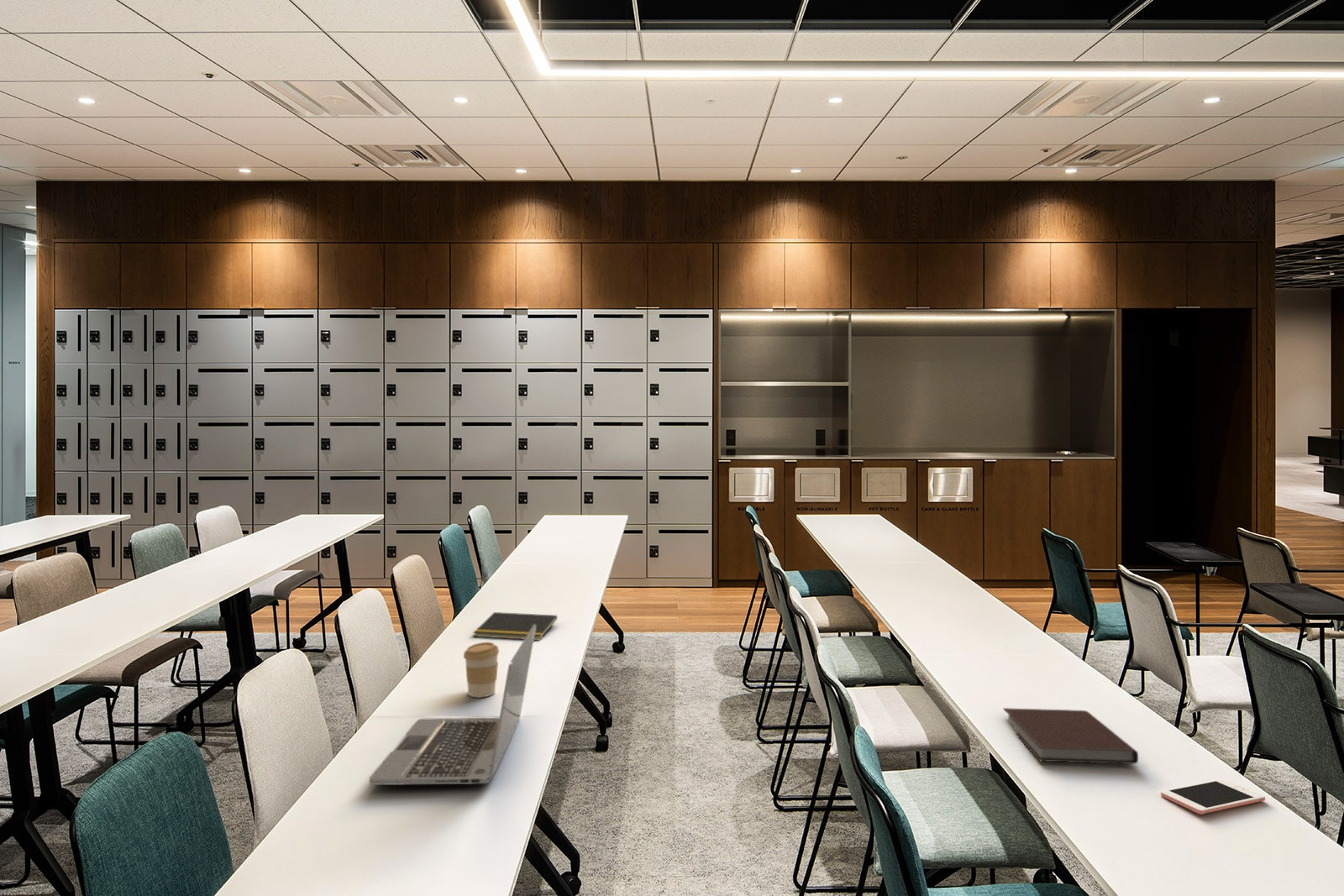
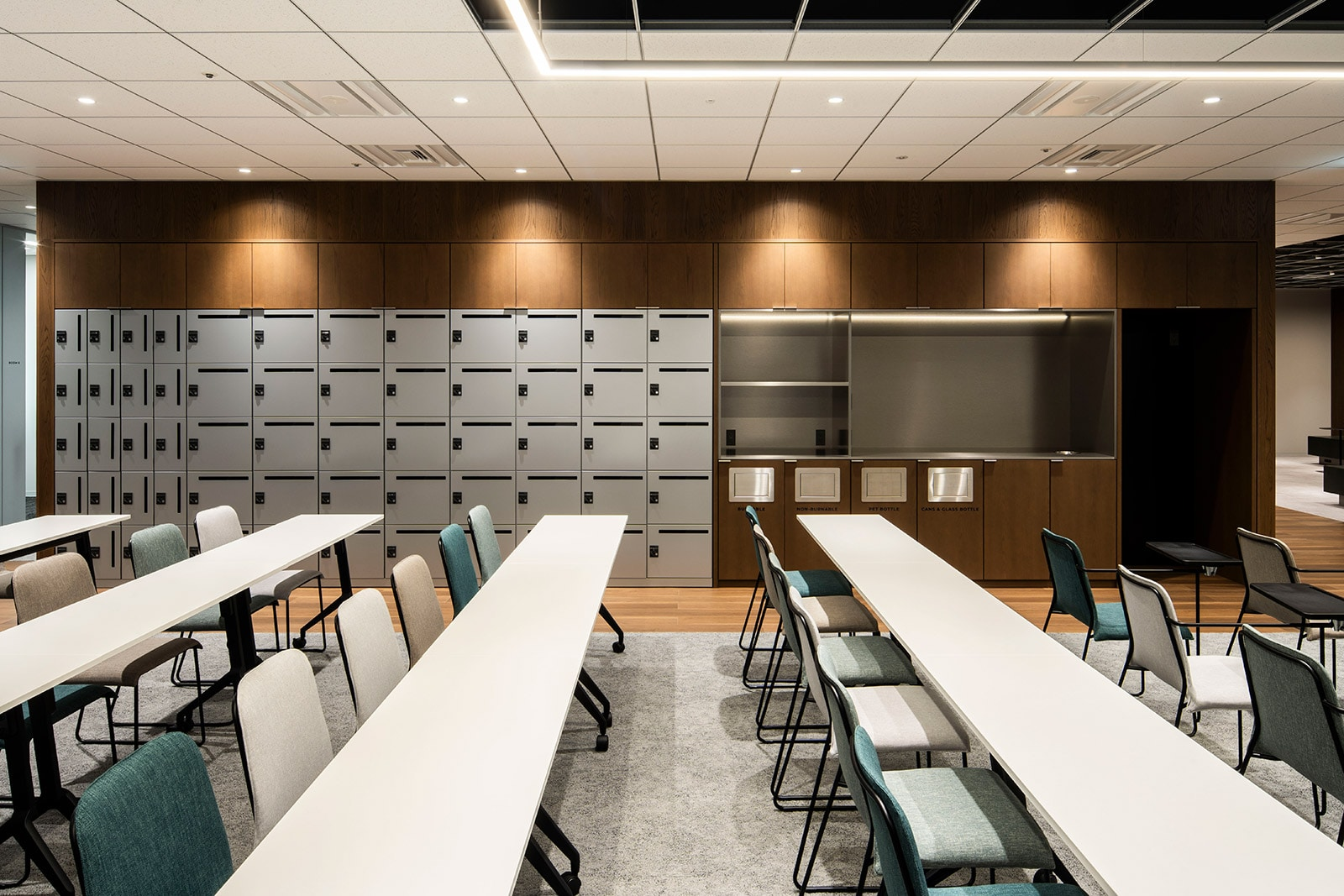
- cell phone (1212, 795)
- notebook (1065, 734)
- laptop (459, 718)
- notepad (516, 626)
- coffee cup (481, 668)
